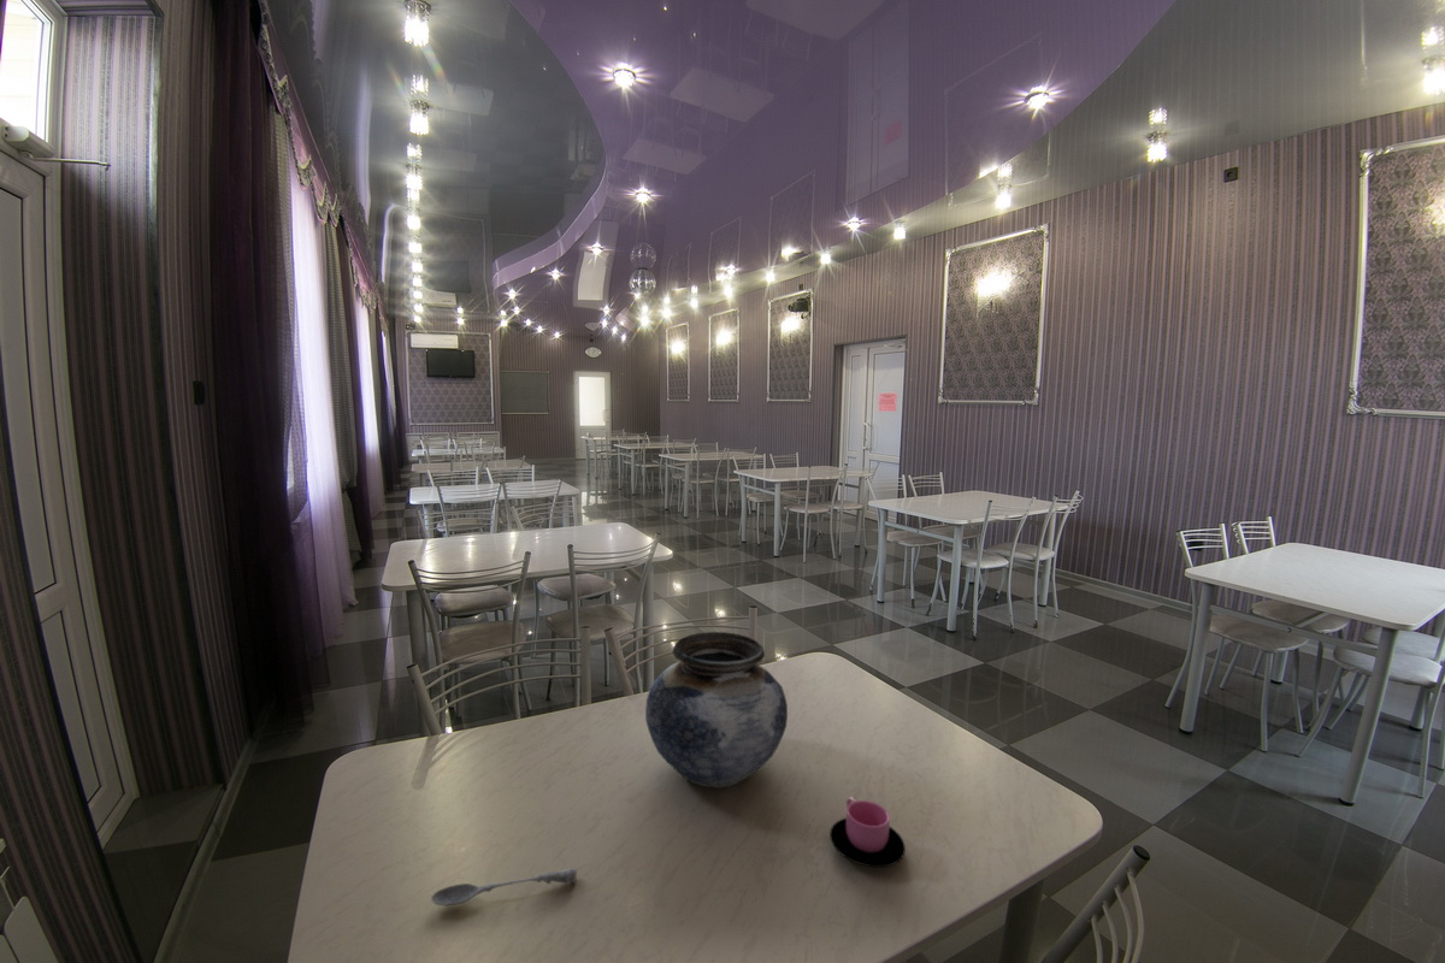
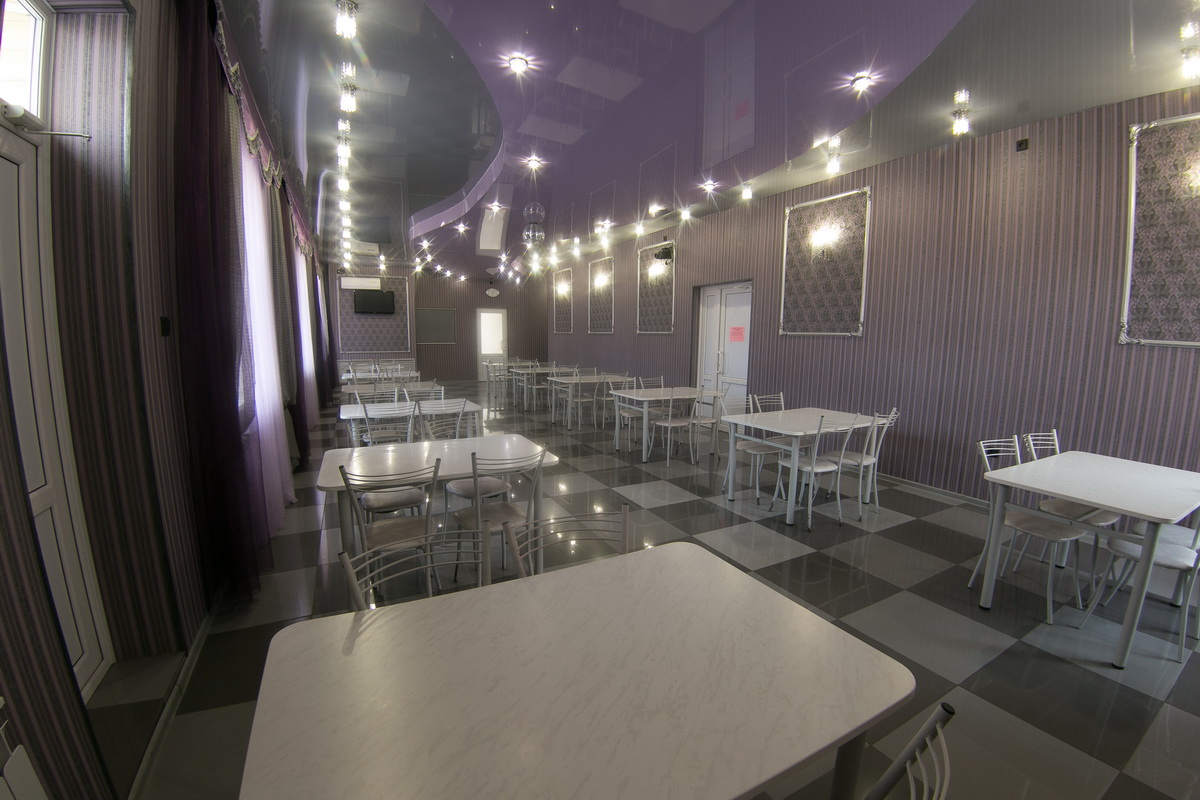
- vase (716, 707)
- cup (867, 831)
- soupspoon (505, 885)
